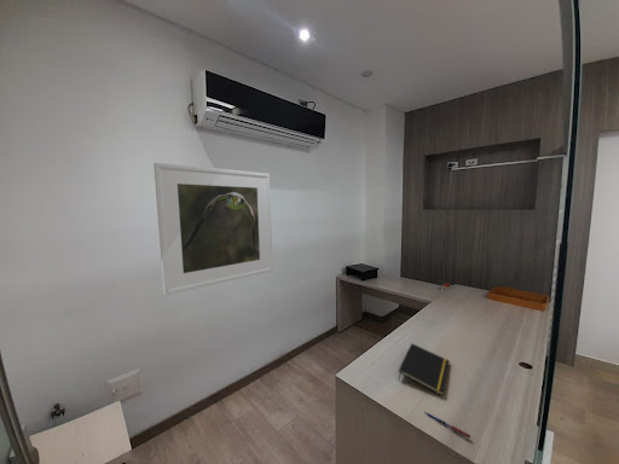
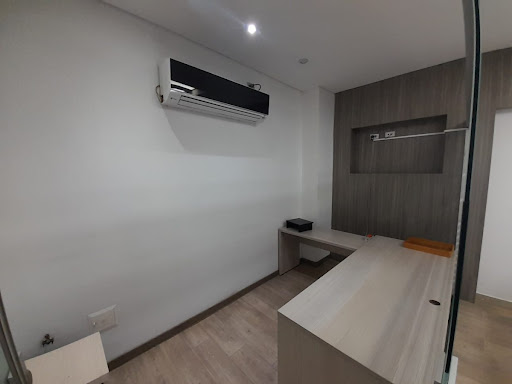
- pen (445, 423)
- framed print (222, 226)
- notepad (424, 366)
